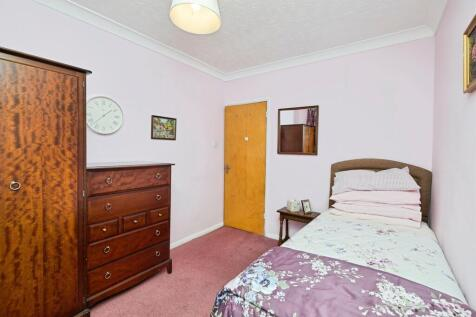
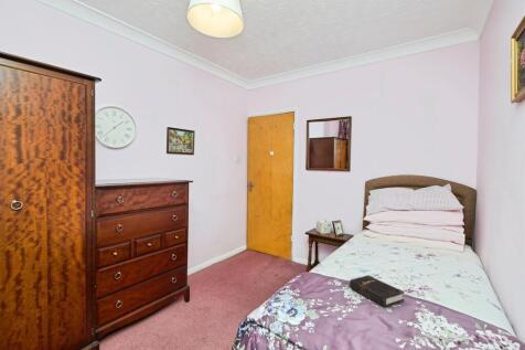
+ hardback book (375, 289)
